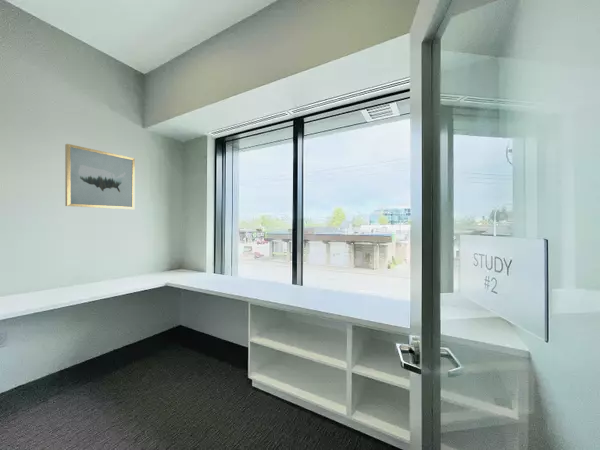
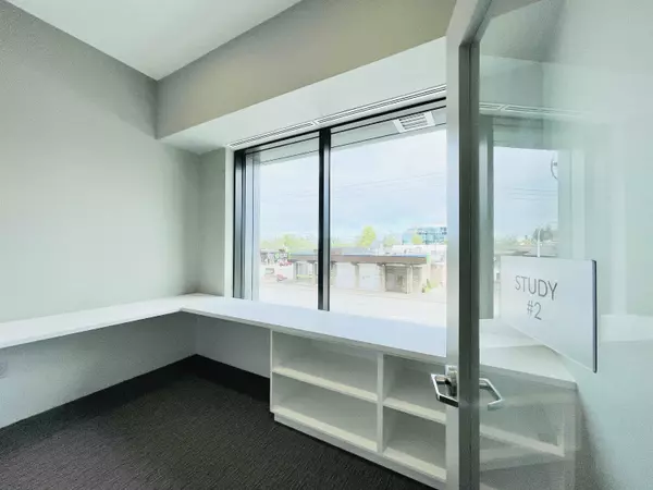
- wall art (103, 179)
